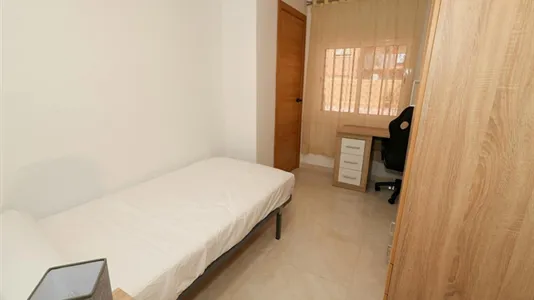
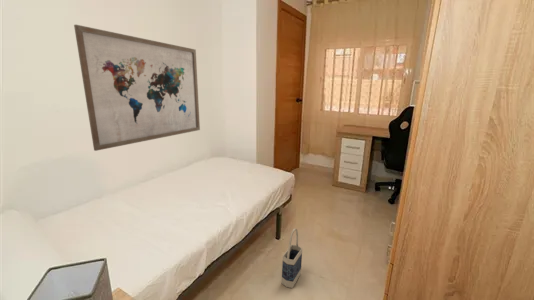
+ bag (292, 254)
+ wall art (153, 91)
